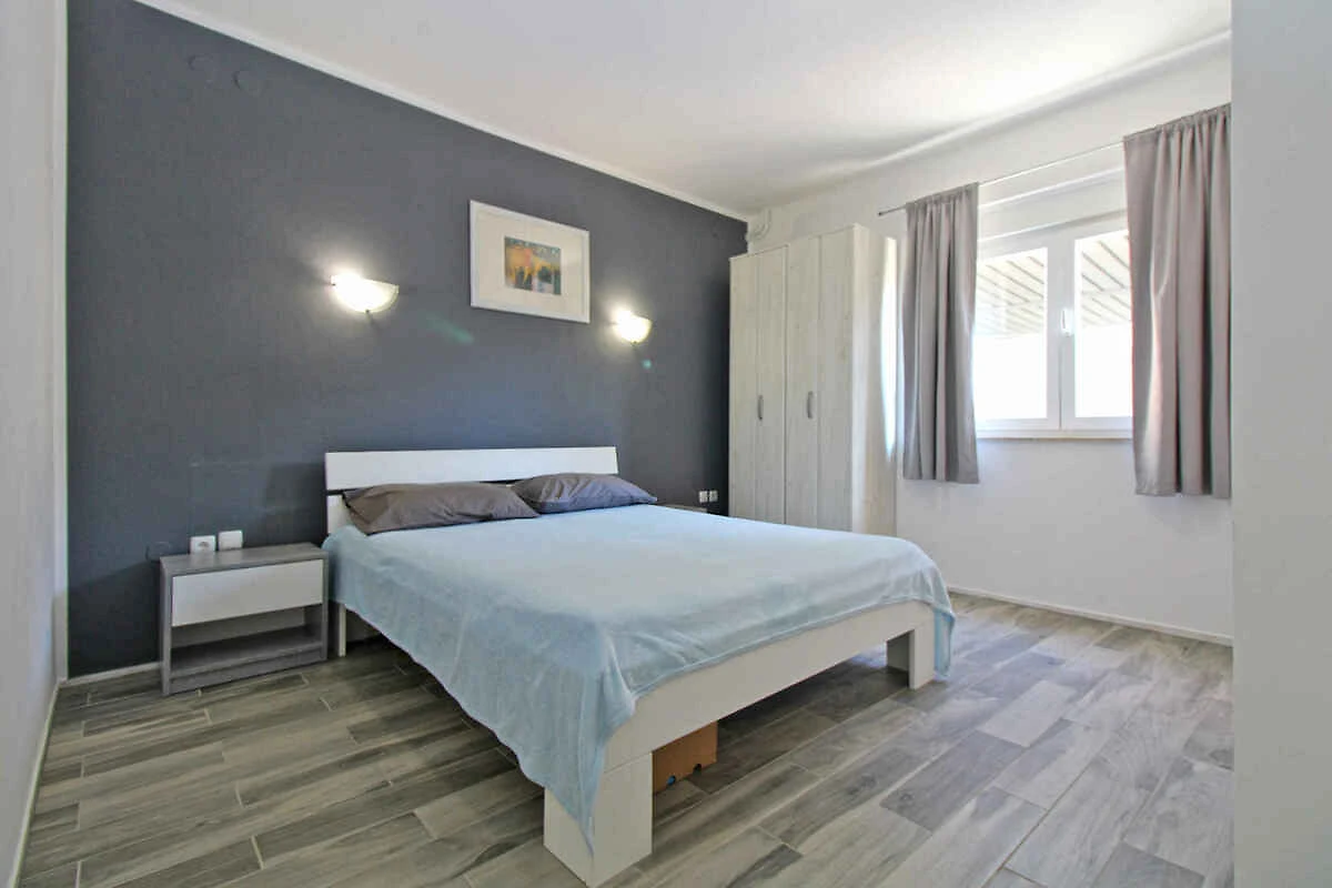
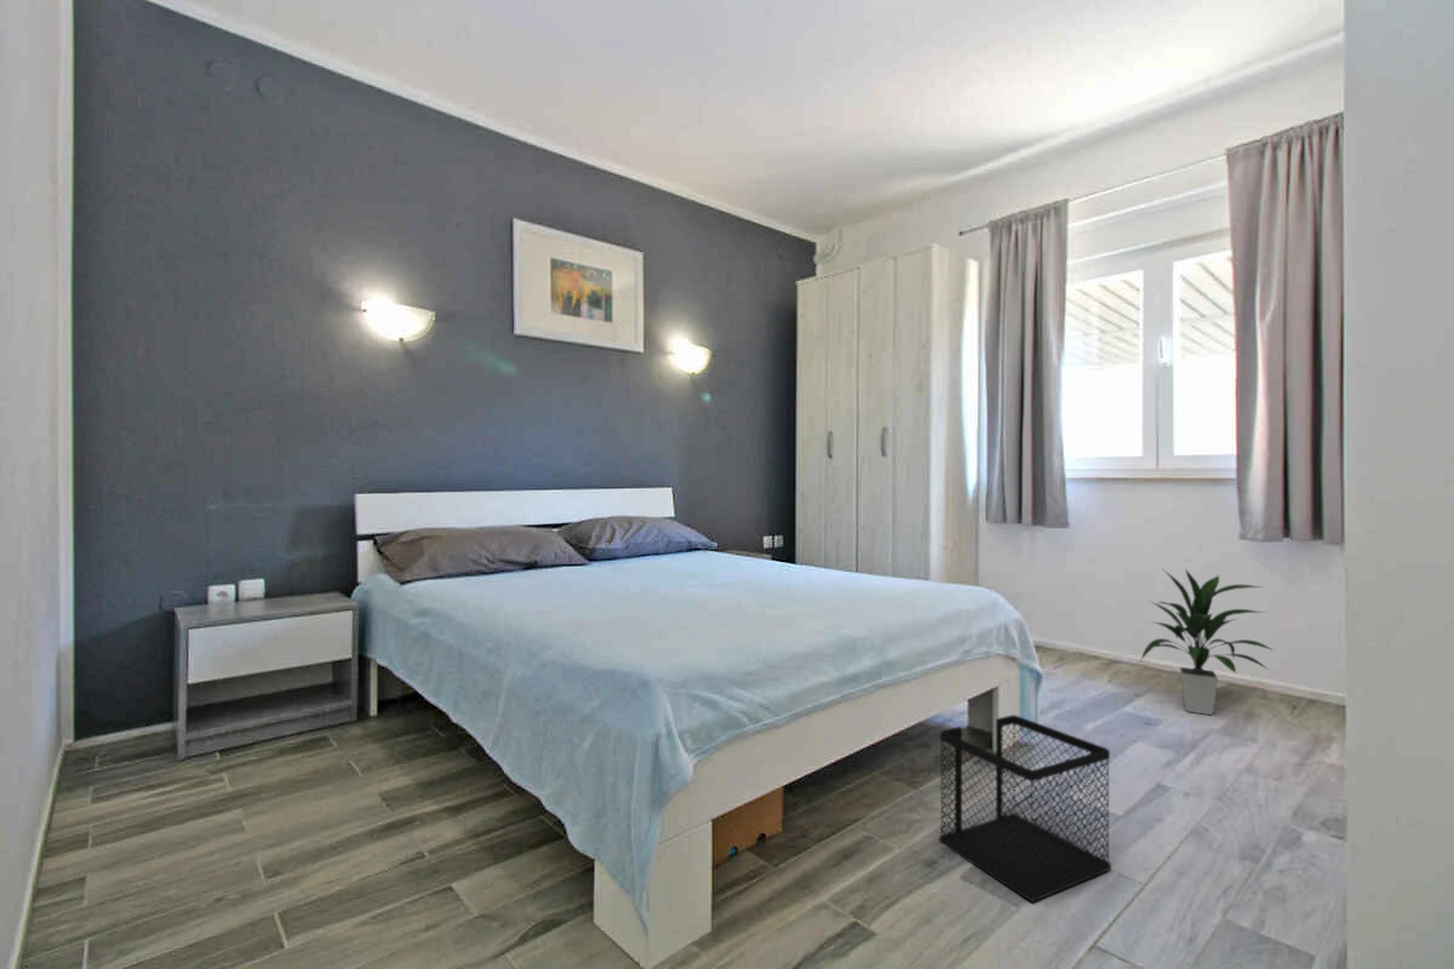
+ wastebasket (1020, 798)
+ indoor plant (1201, 637)
